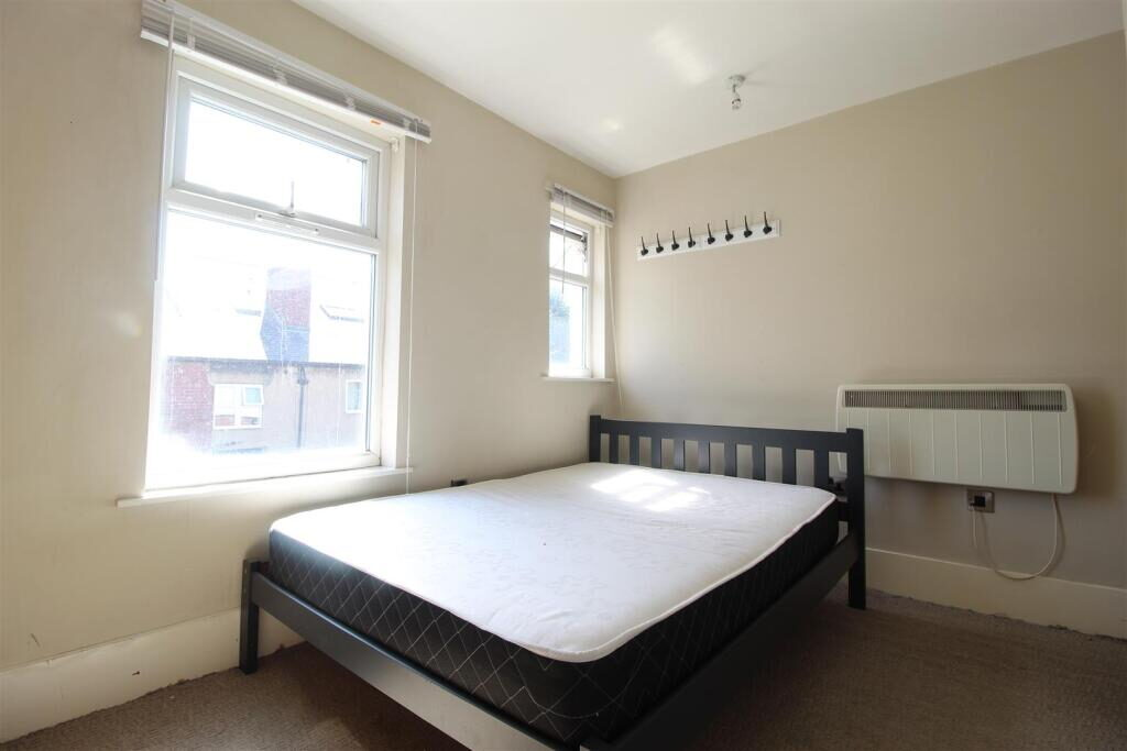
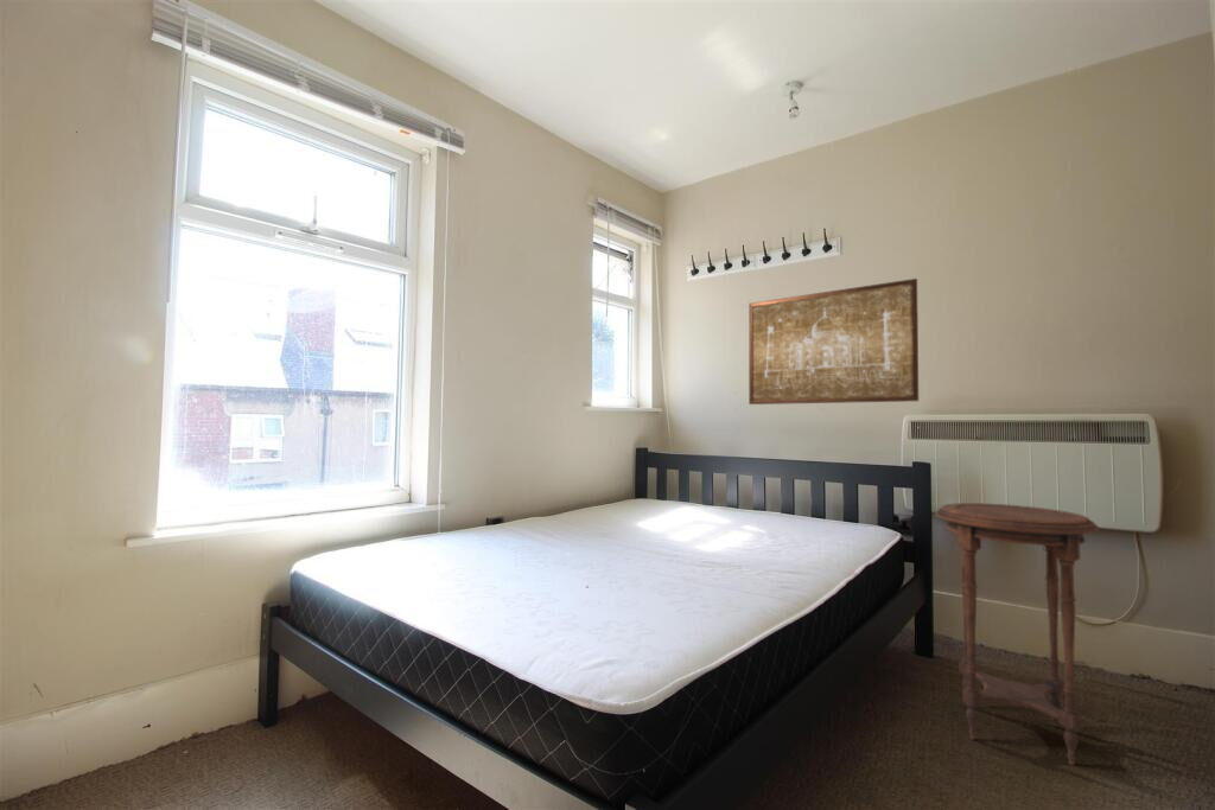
+ wall art (825, 346)
+ side table (1048, 617)
